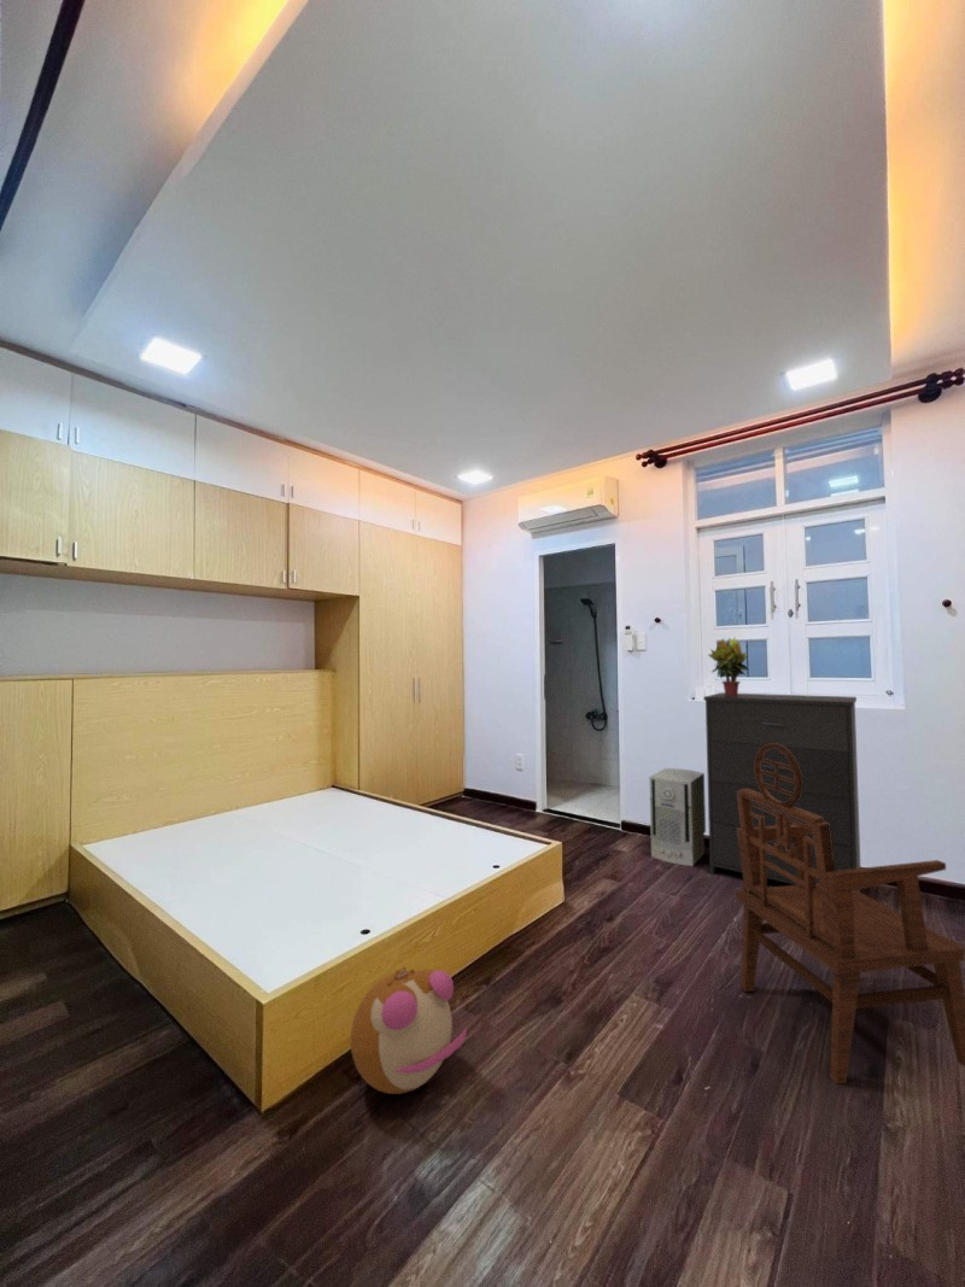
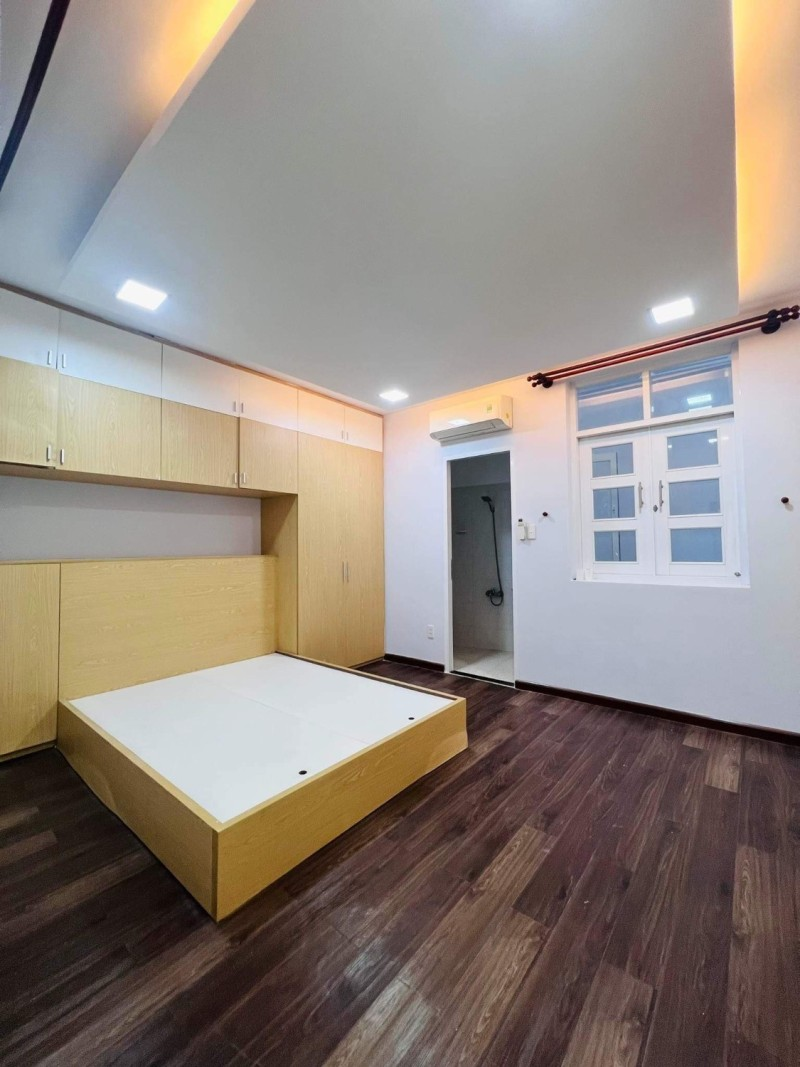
- potted plant (730, 666)
- plush toy (403, 1025)
- armchair (840, 879)
- air purifier (678, 814)
- dresser (780, 786)
